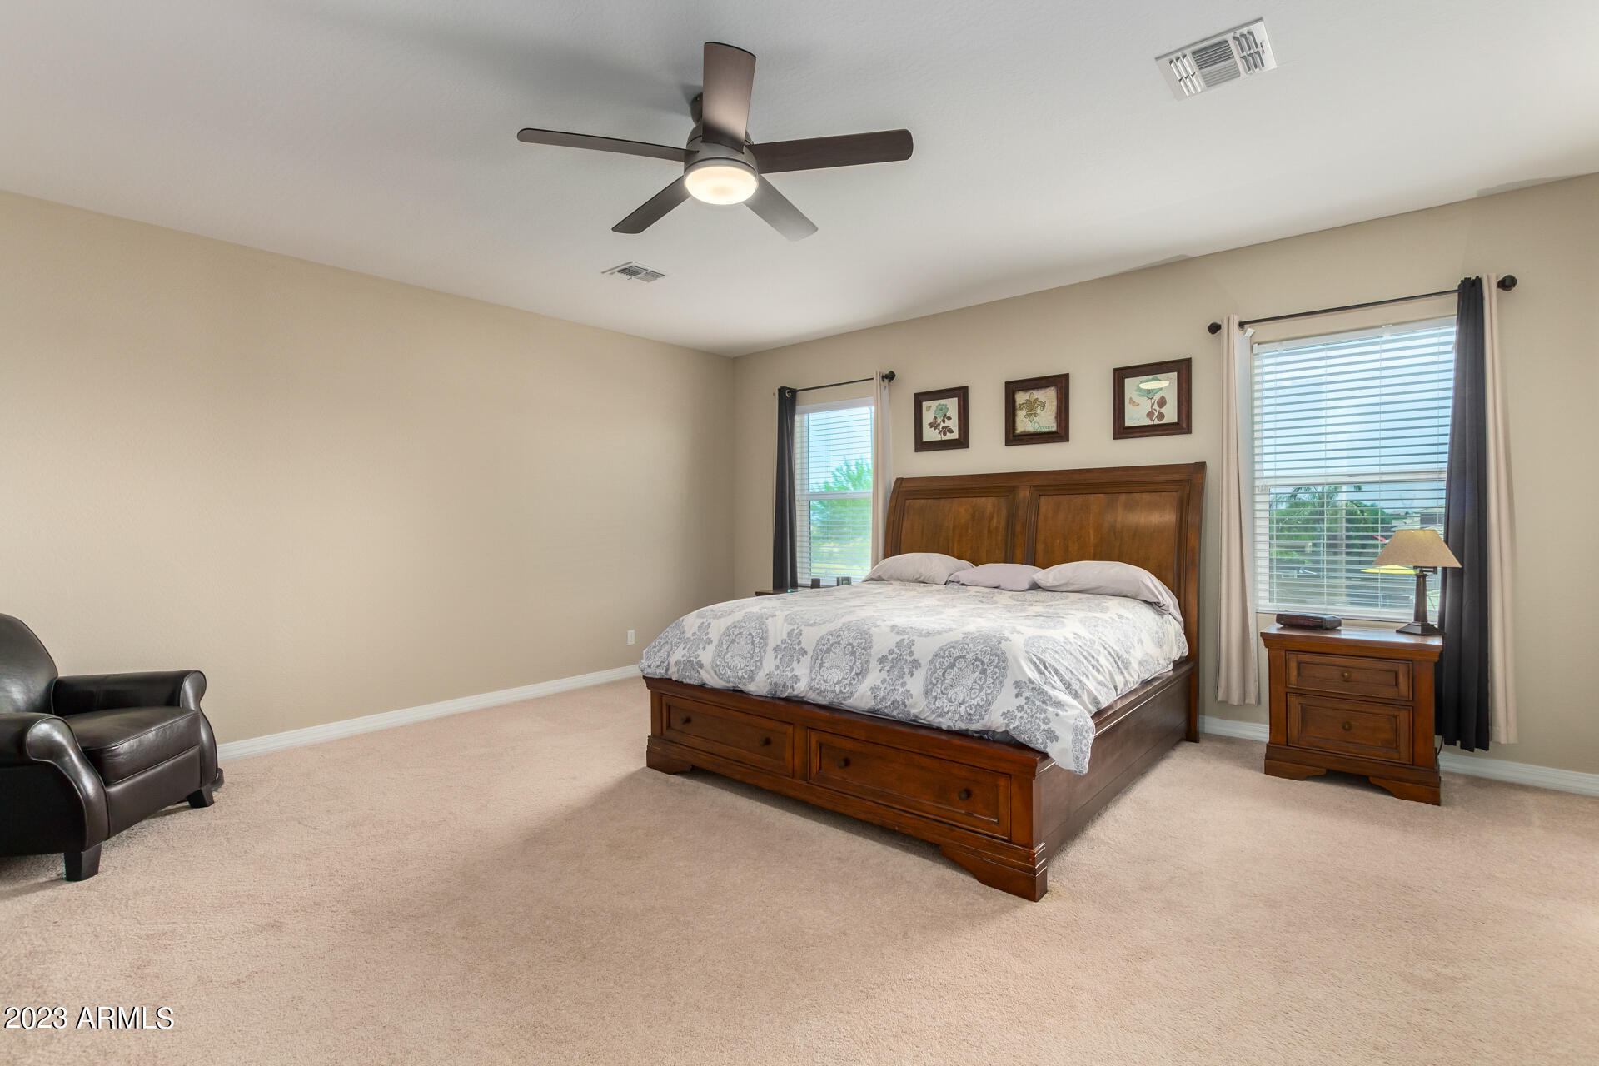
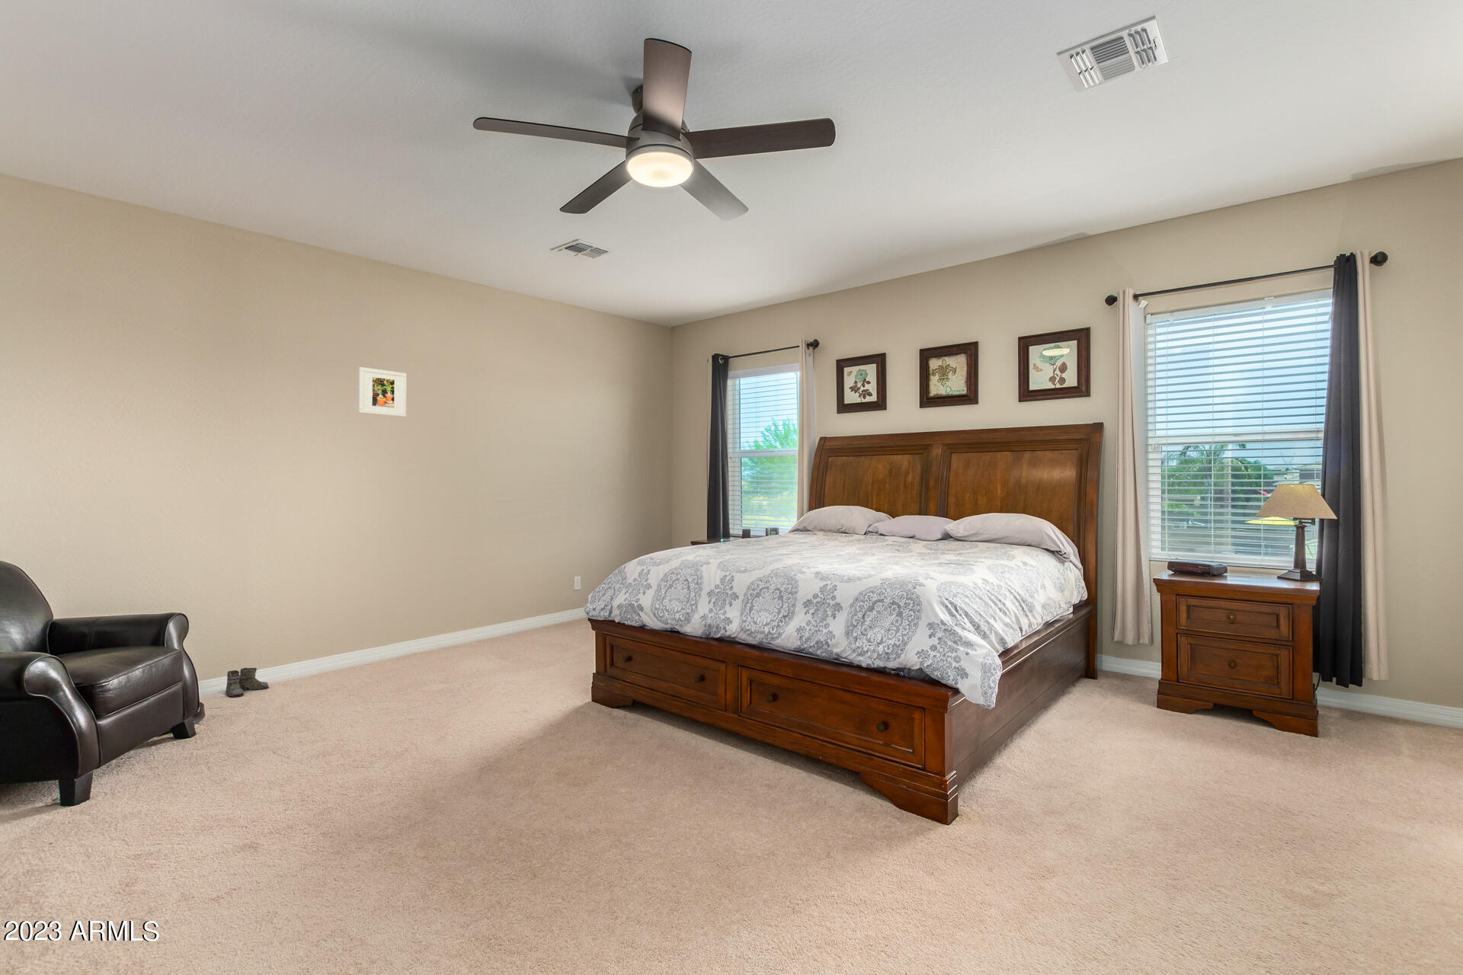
+ boots (243, 681)
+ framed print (382, 392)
